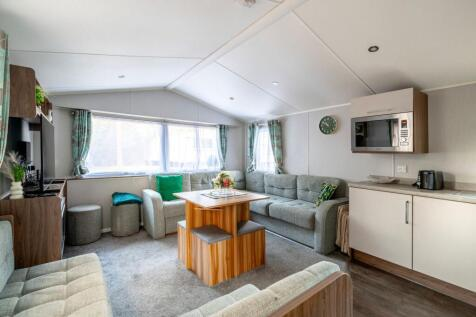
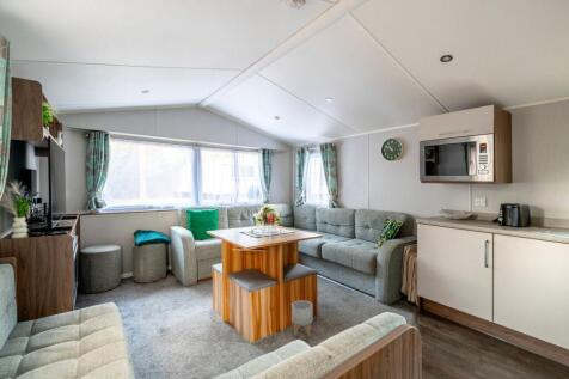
+ planter (301, 318)
